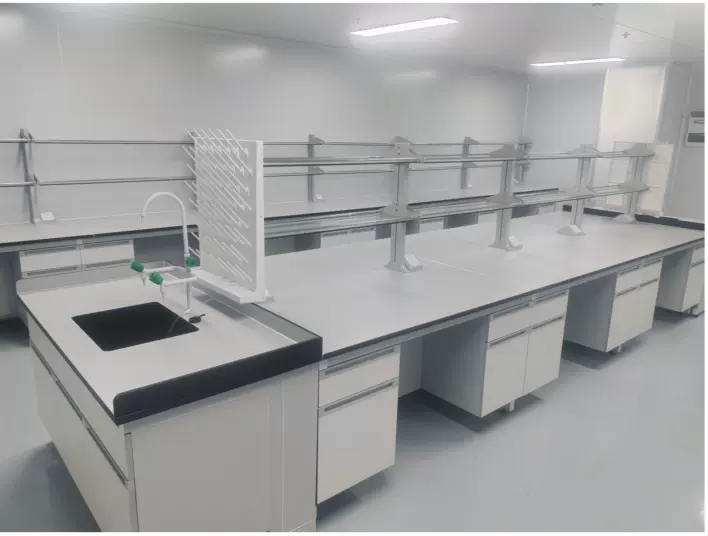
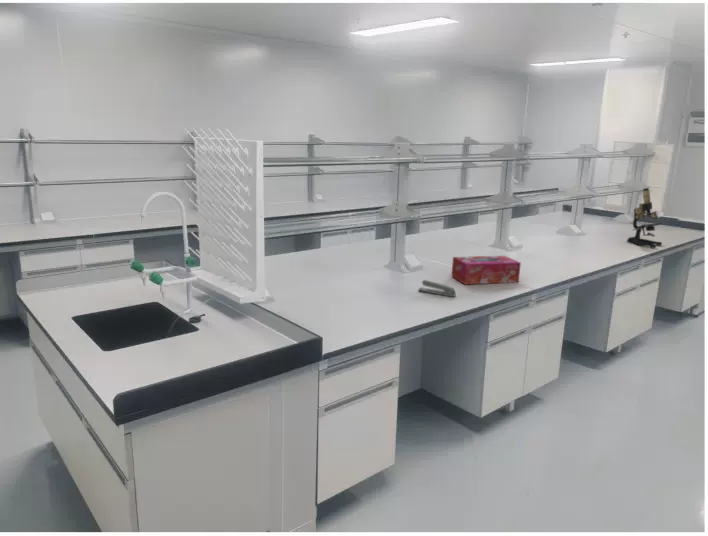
+ tissue box (485, 269)
+ microscope (647, 216)
+ stapler (436, 287)
